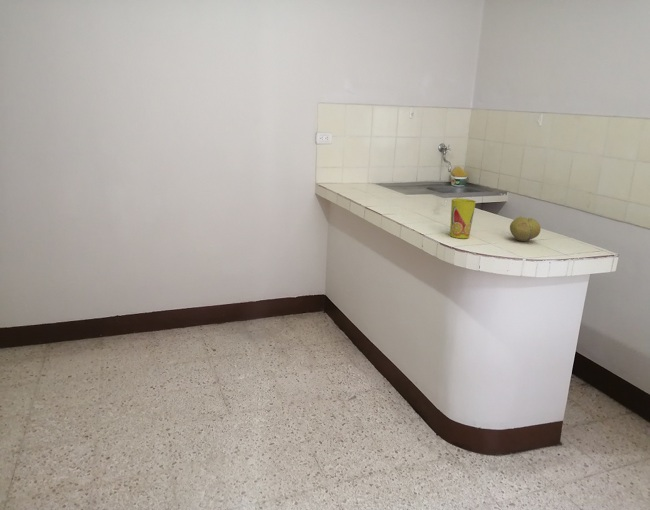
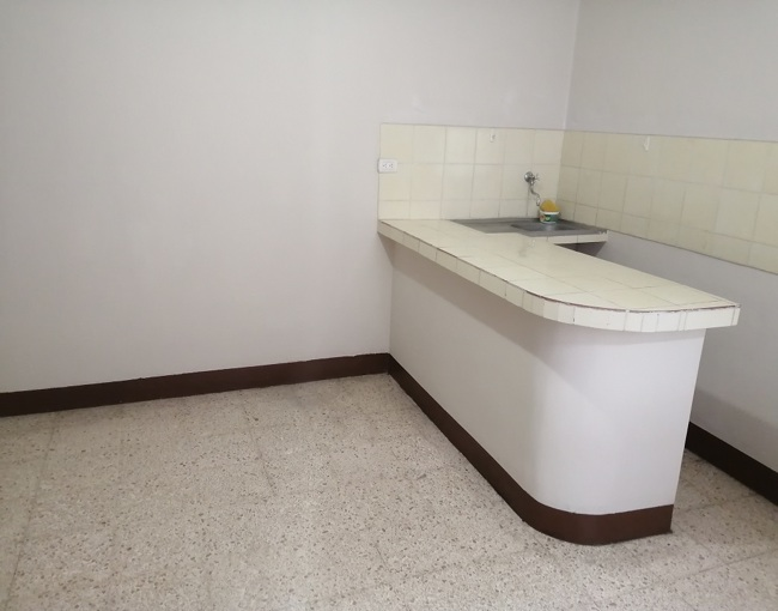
- cup (461, 218)
- fruit (524, 229)
